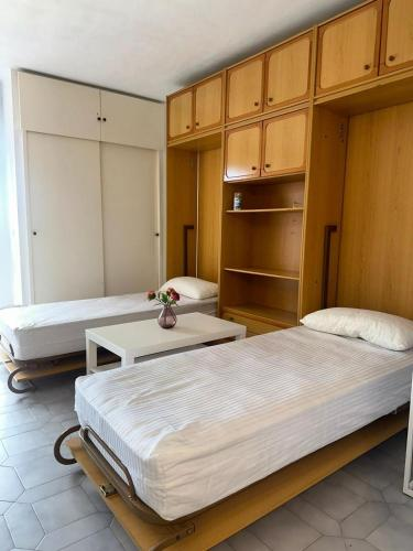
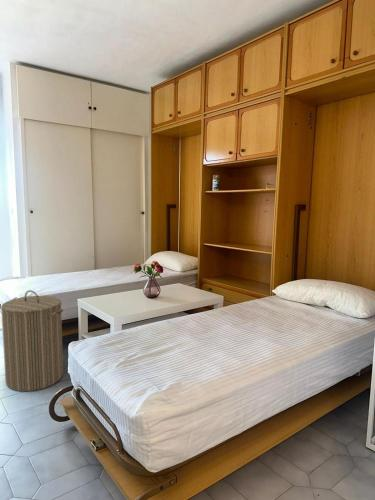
+ laundry hamper (33, 334)
